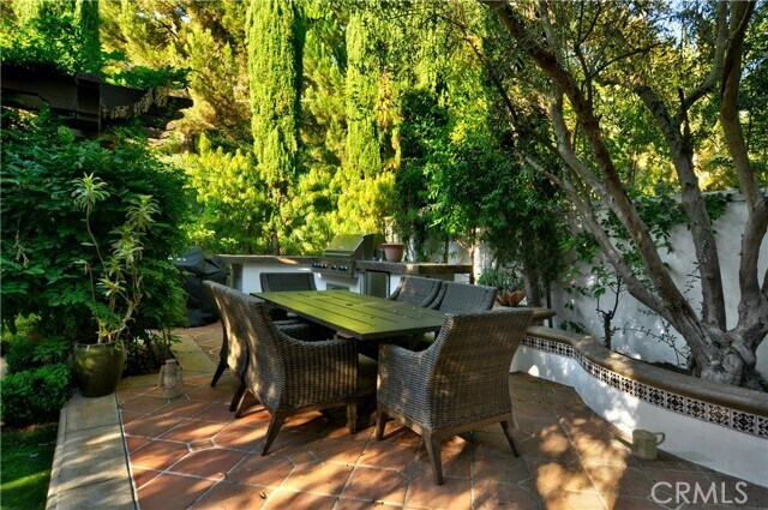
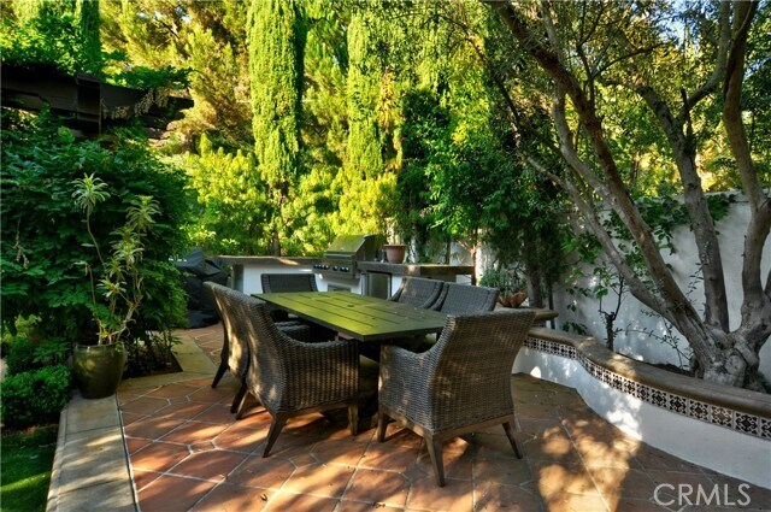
- watering can (637, 443)
- lantern (170, 377)
